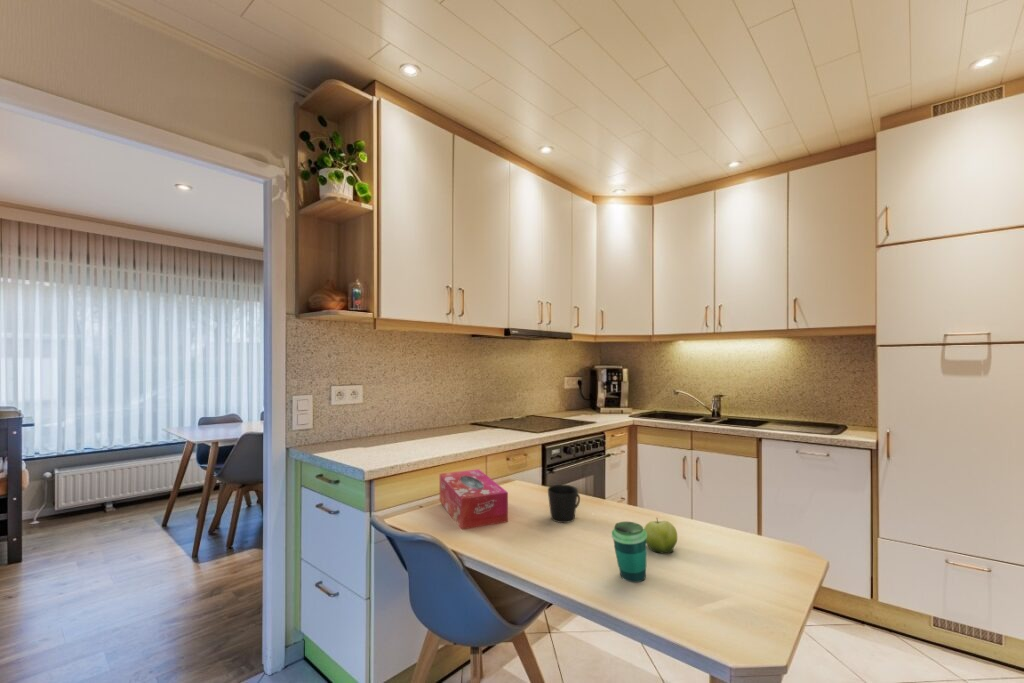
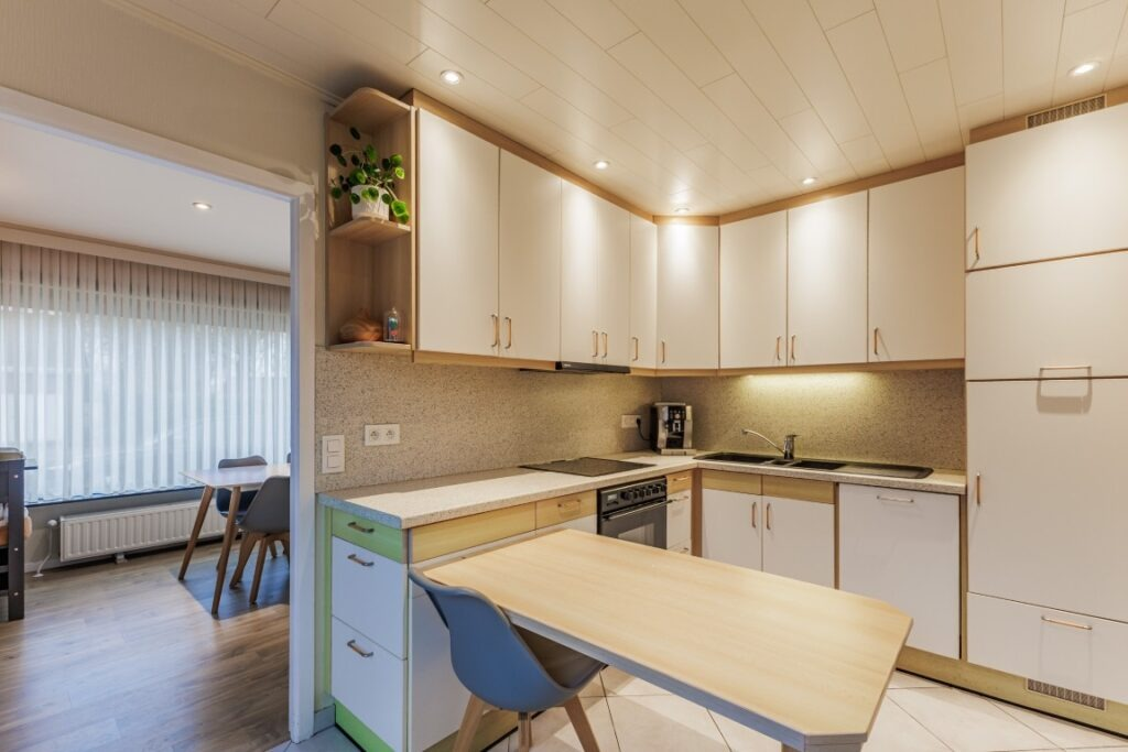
- cup (629, 552)
- tissue box (471, 496)
- cup (565, 503)
- fruit (660, 535)
